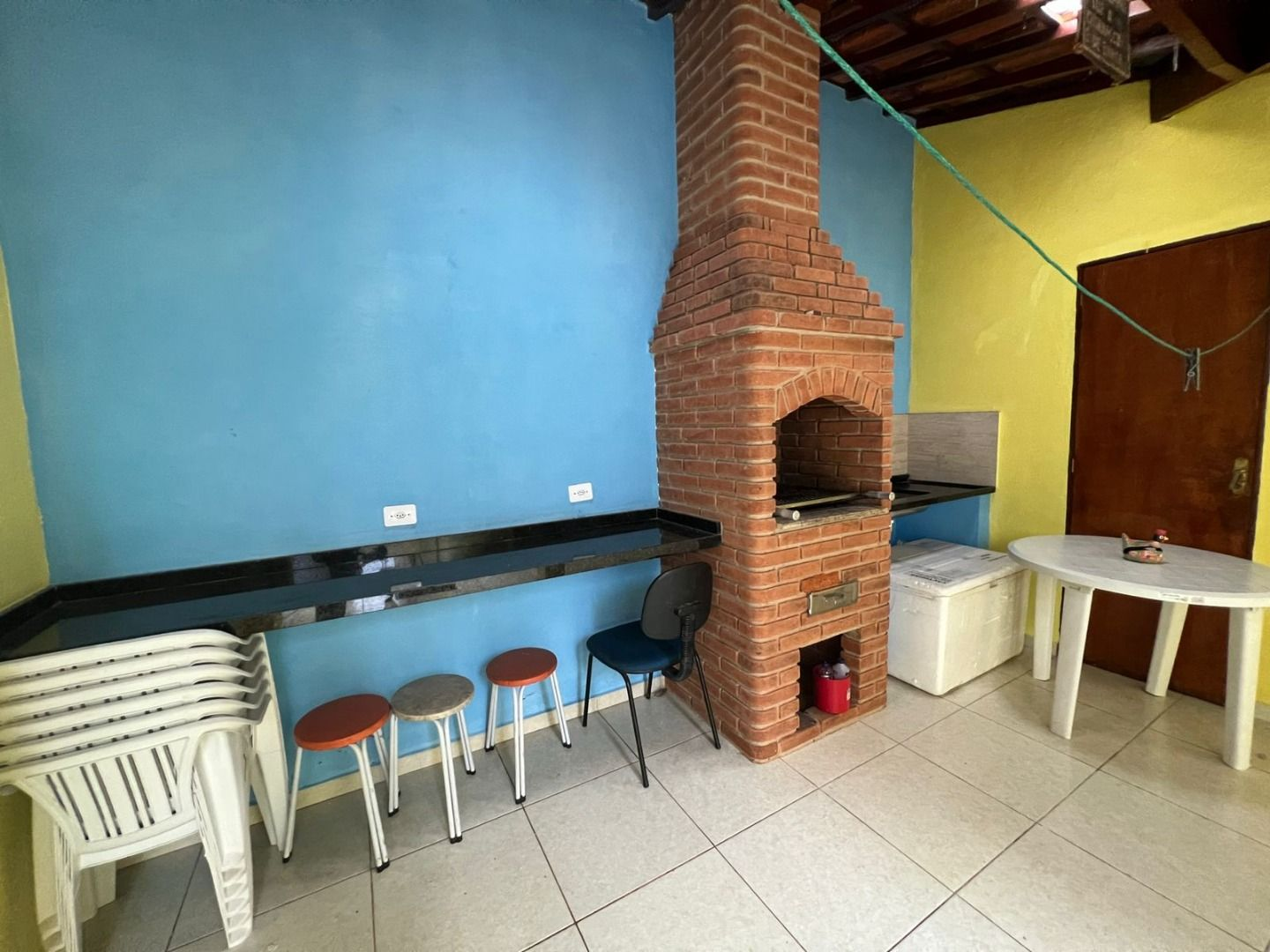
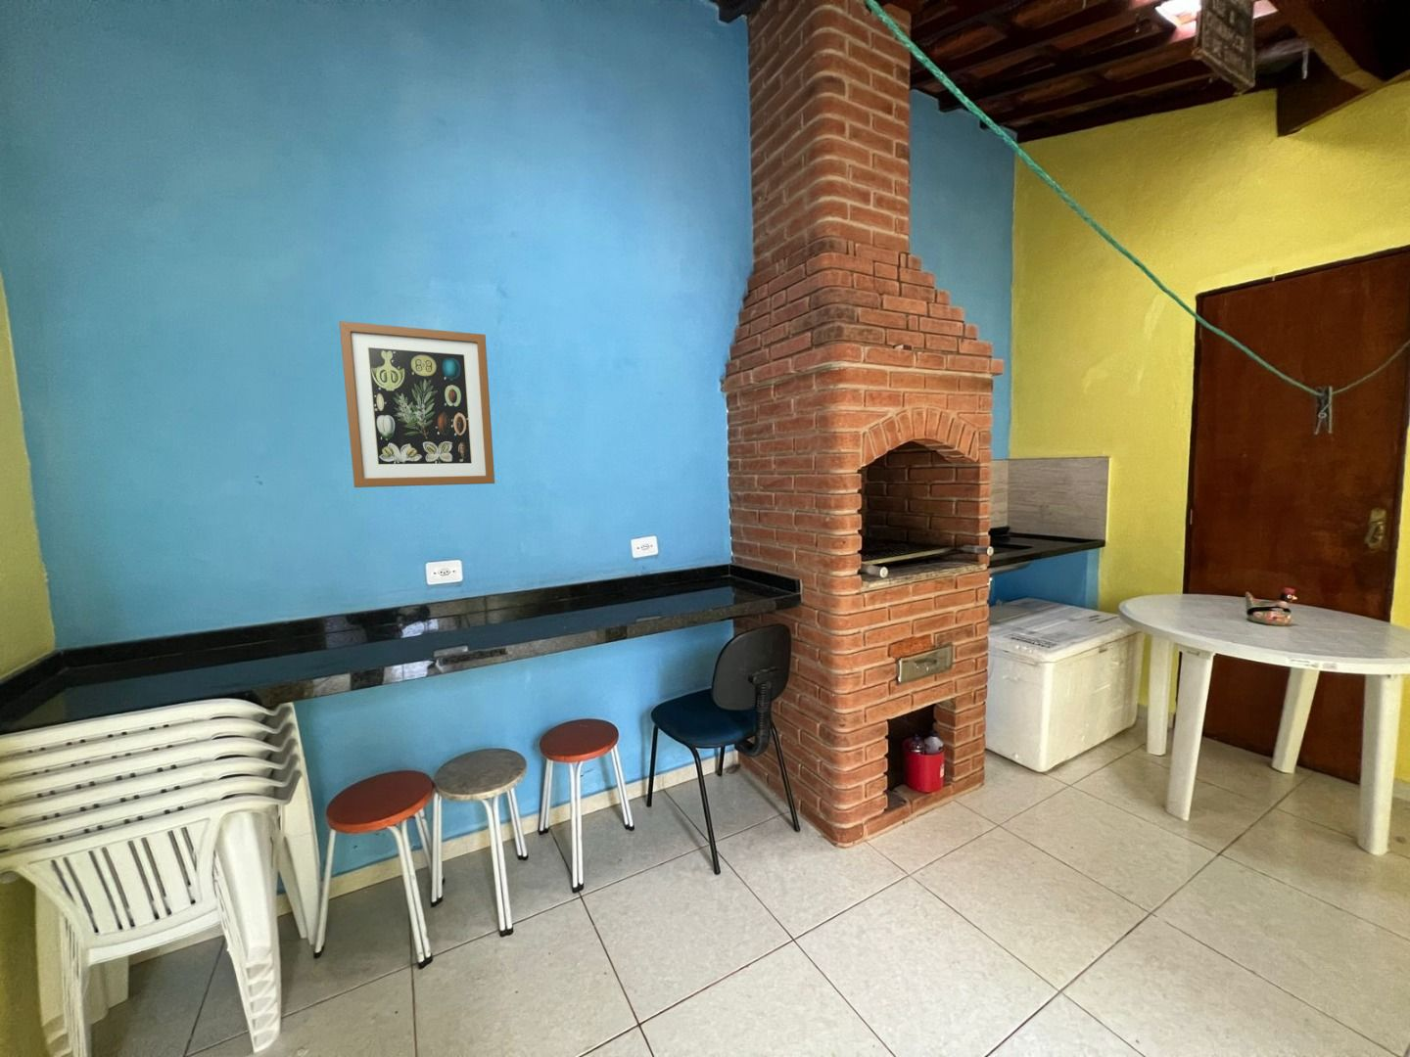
+ wall art (422, 409)
